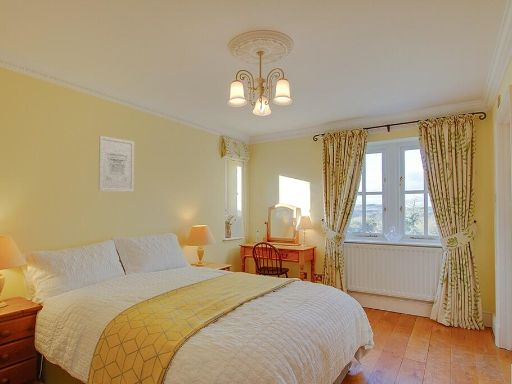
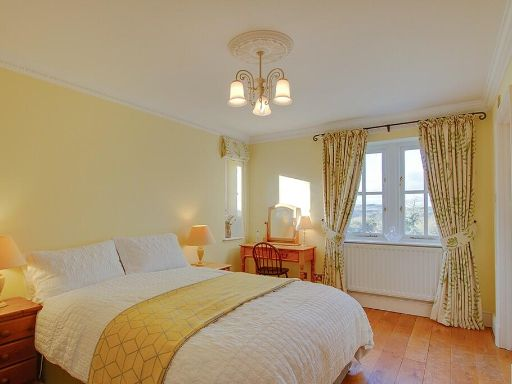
- wall art (117, 165)
